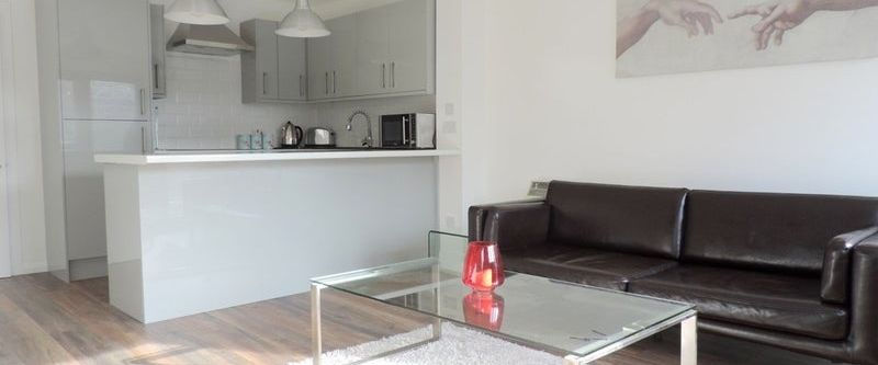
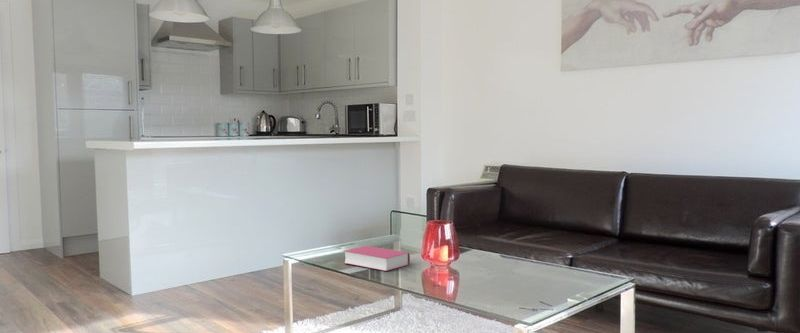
+ book (376, 257)
